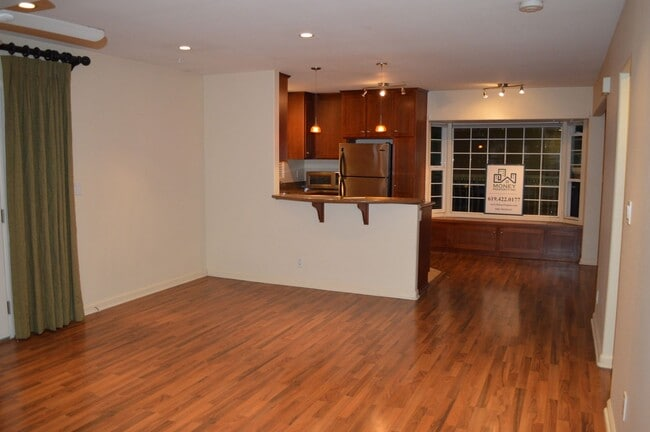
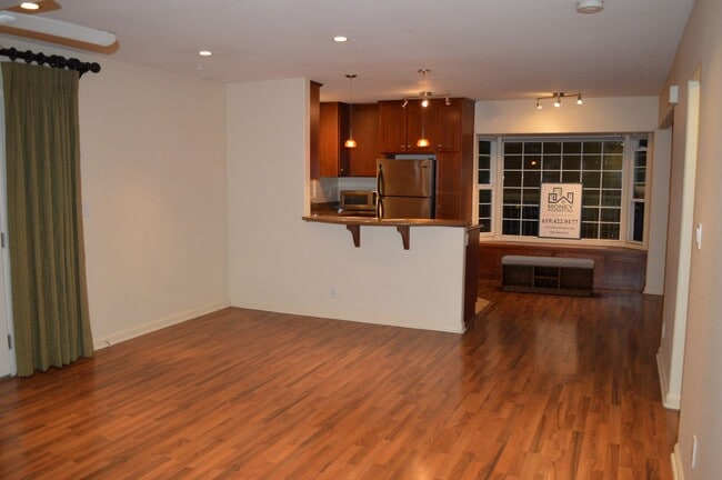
+ bench (546, 274)
